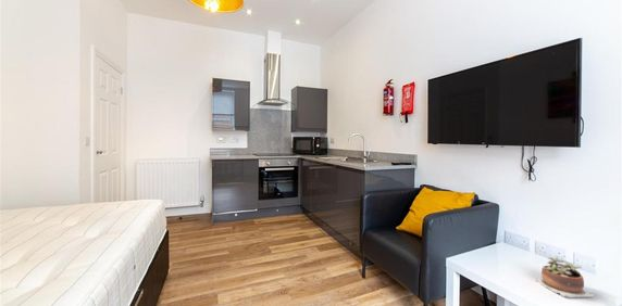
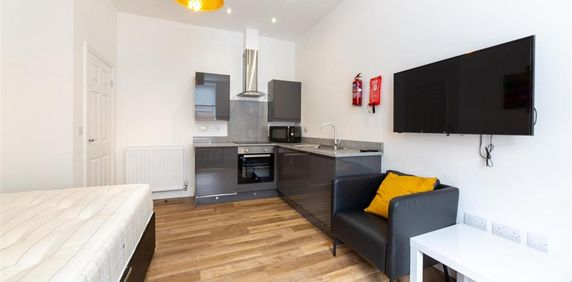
- succulent plant (561, 273)
